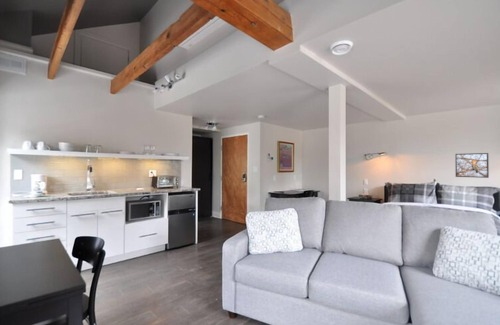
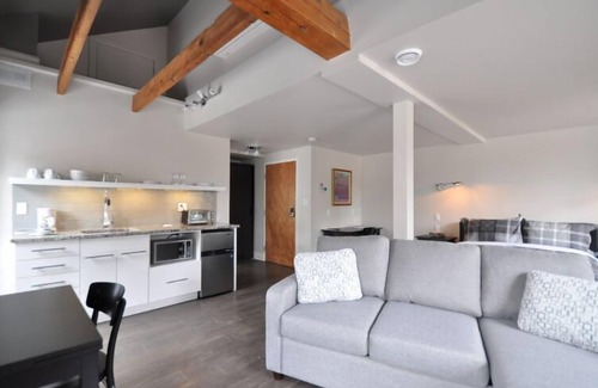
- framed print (471, 165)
